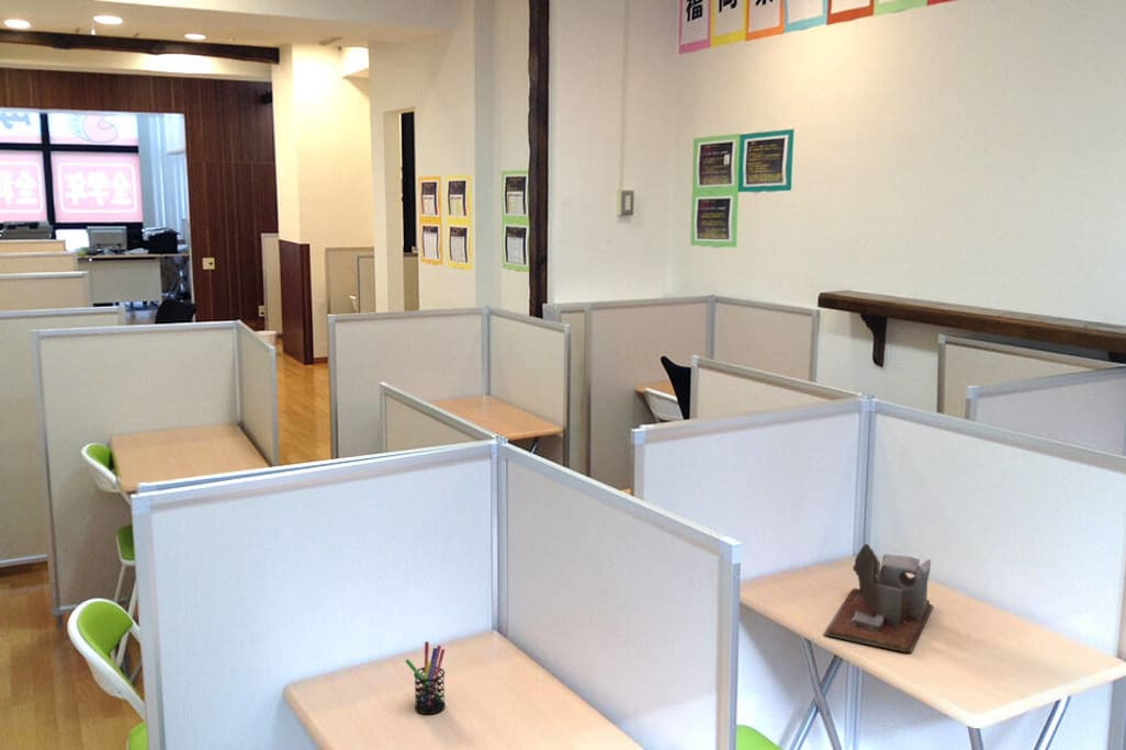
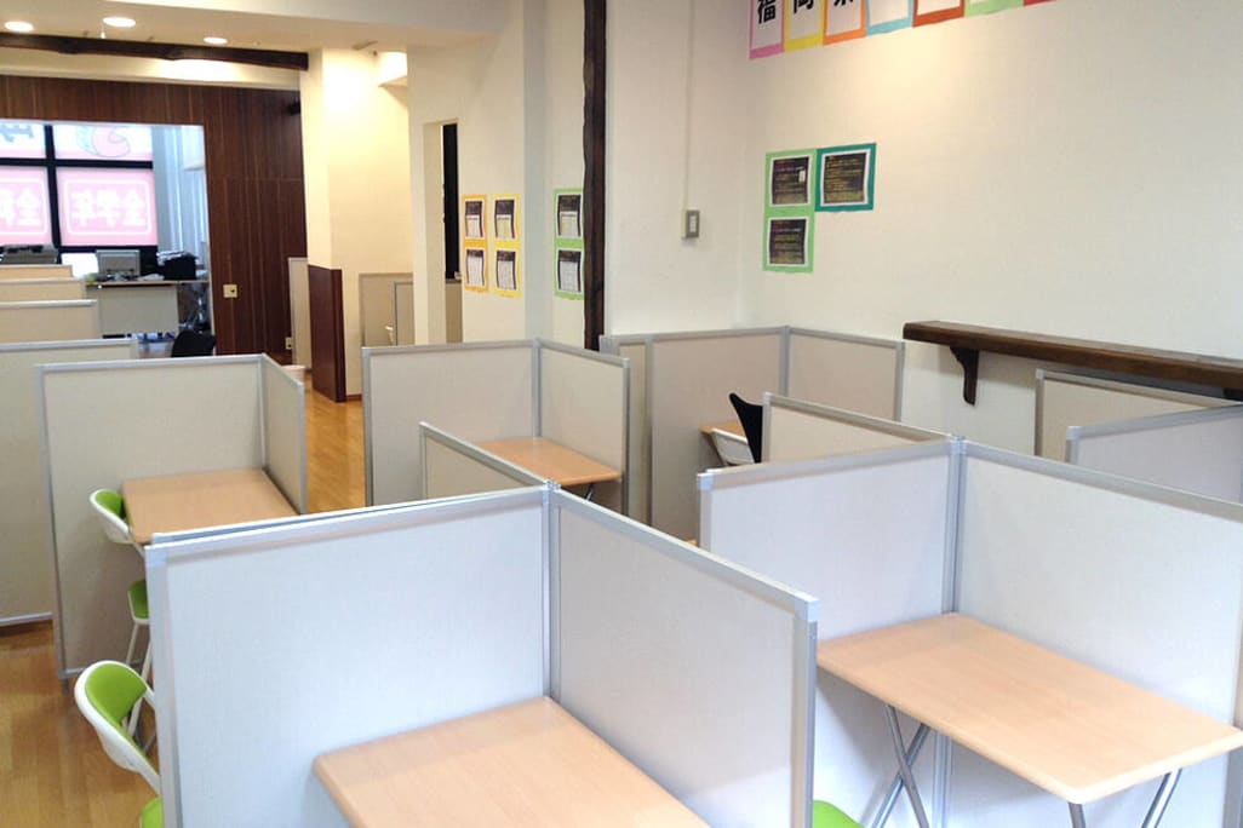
- desk organizer (881, 580)
- pen holder (425, 677)
